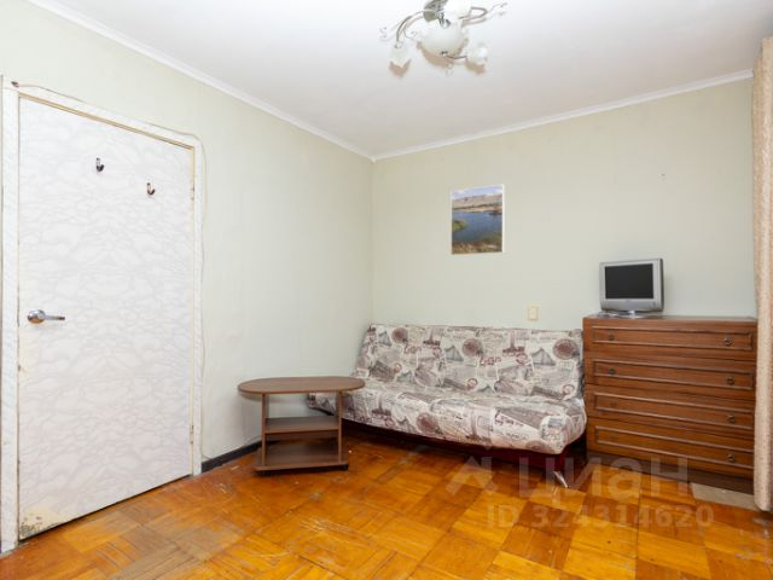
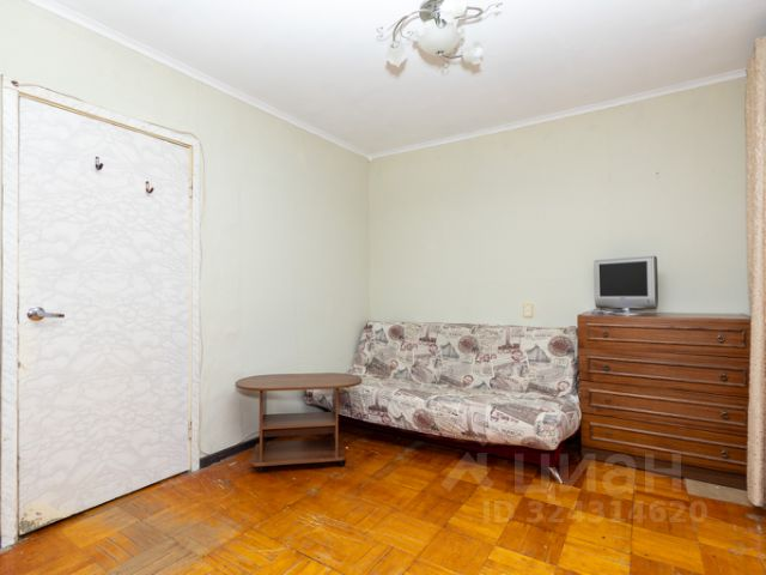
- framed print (476, 221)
